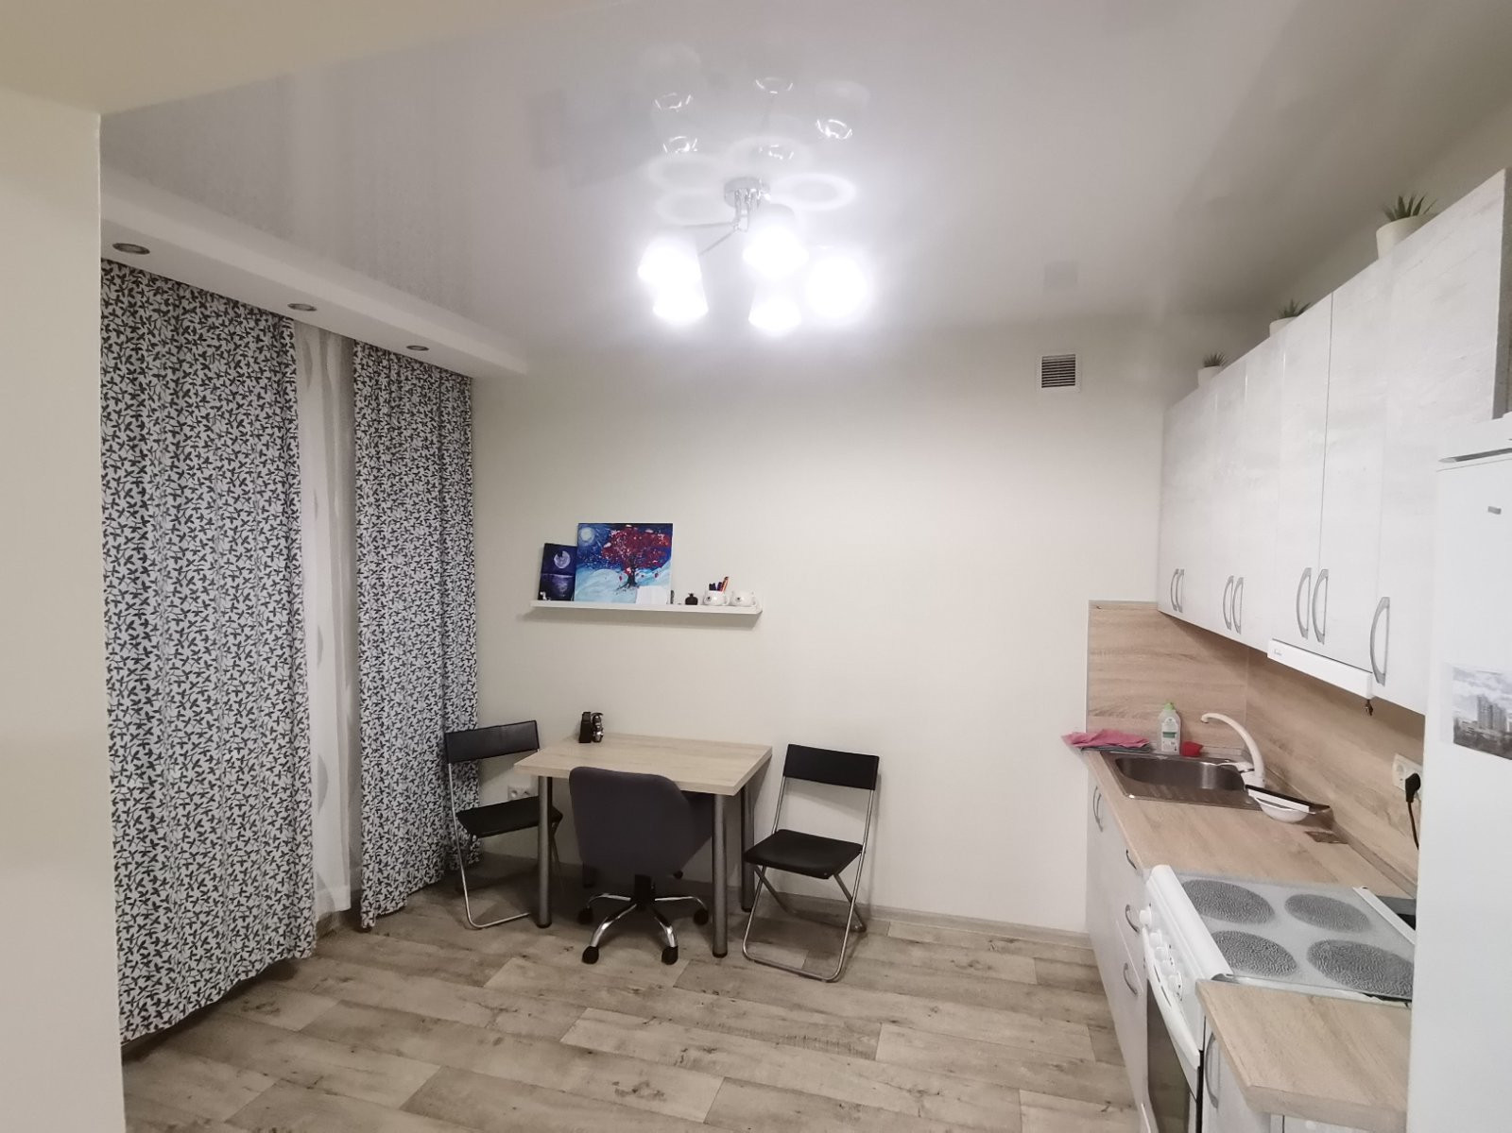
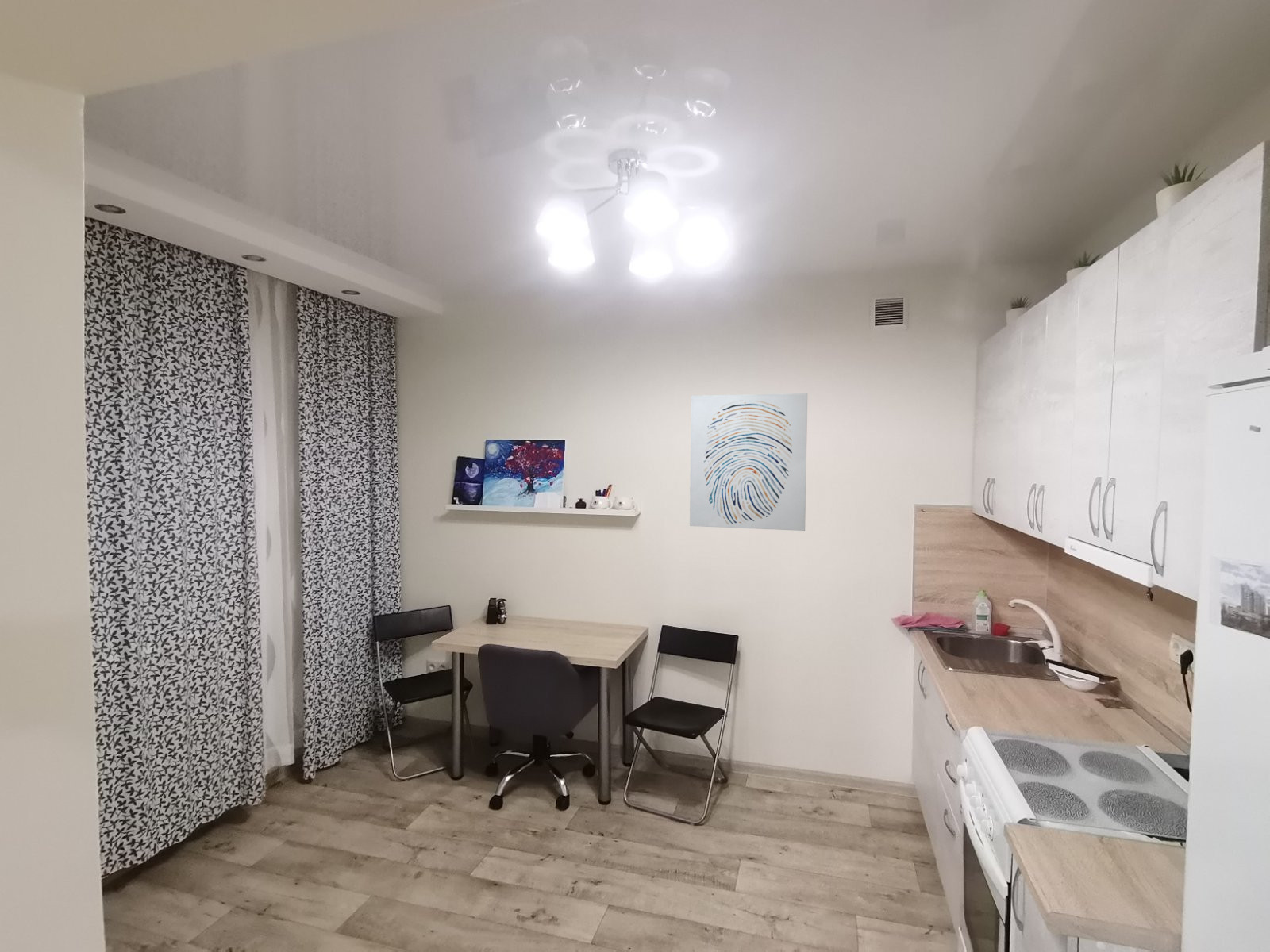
+ wall art (747, 462)
